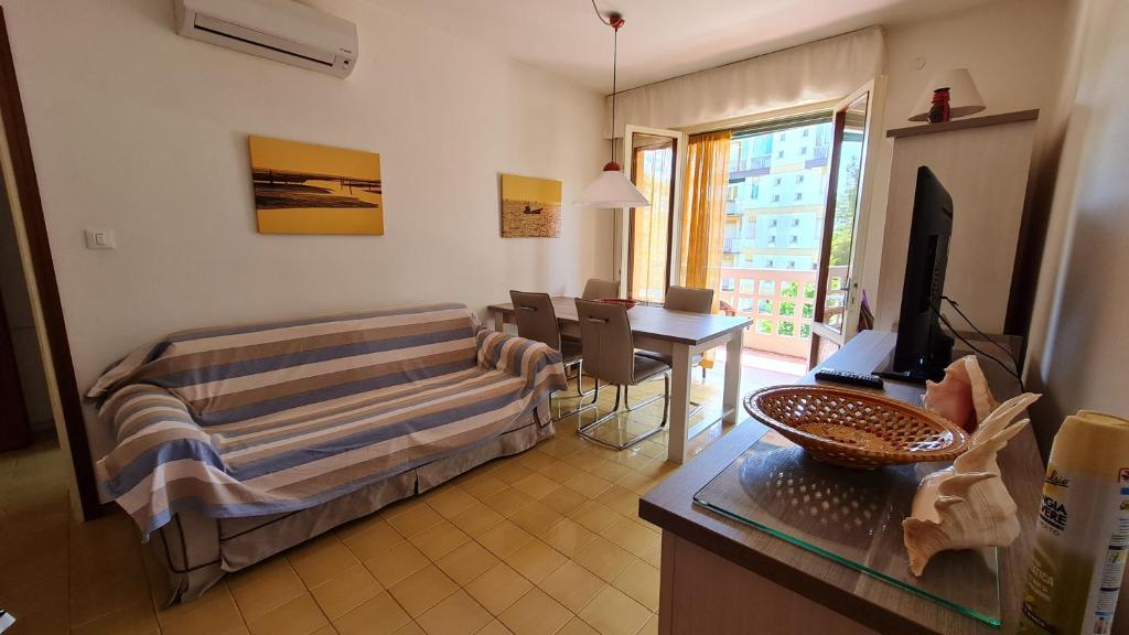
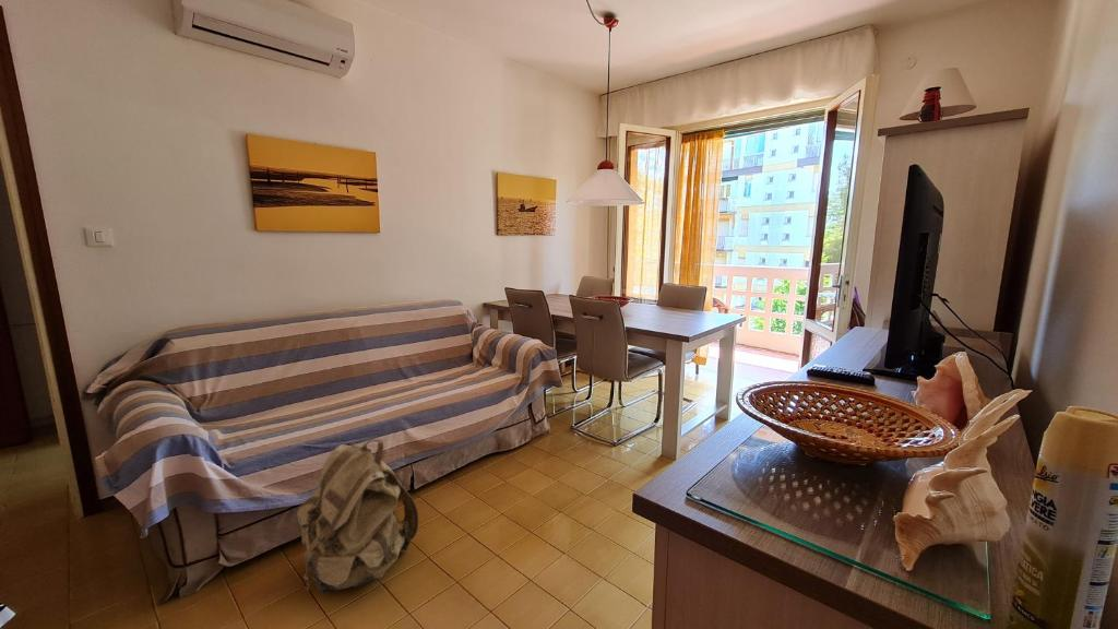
+ backpack (355, 500)
